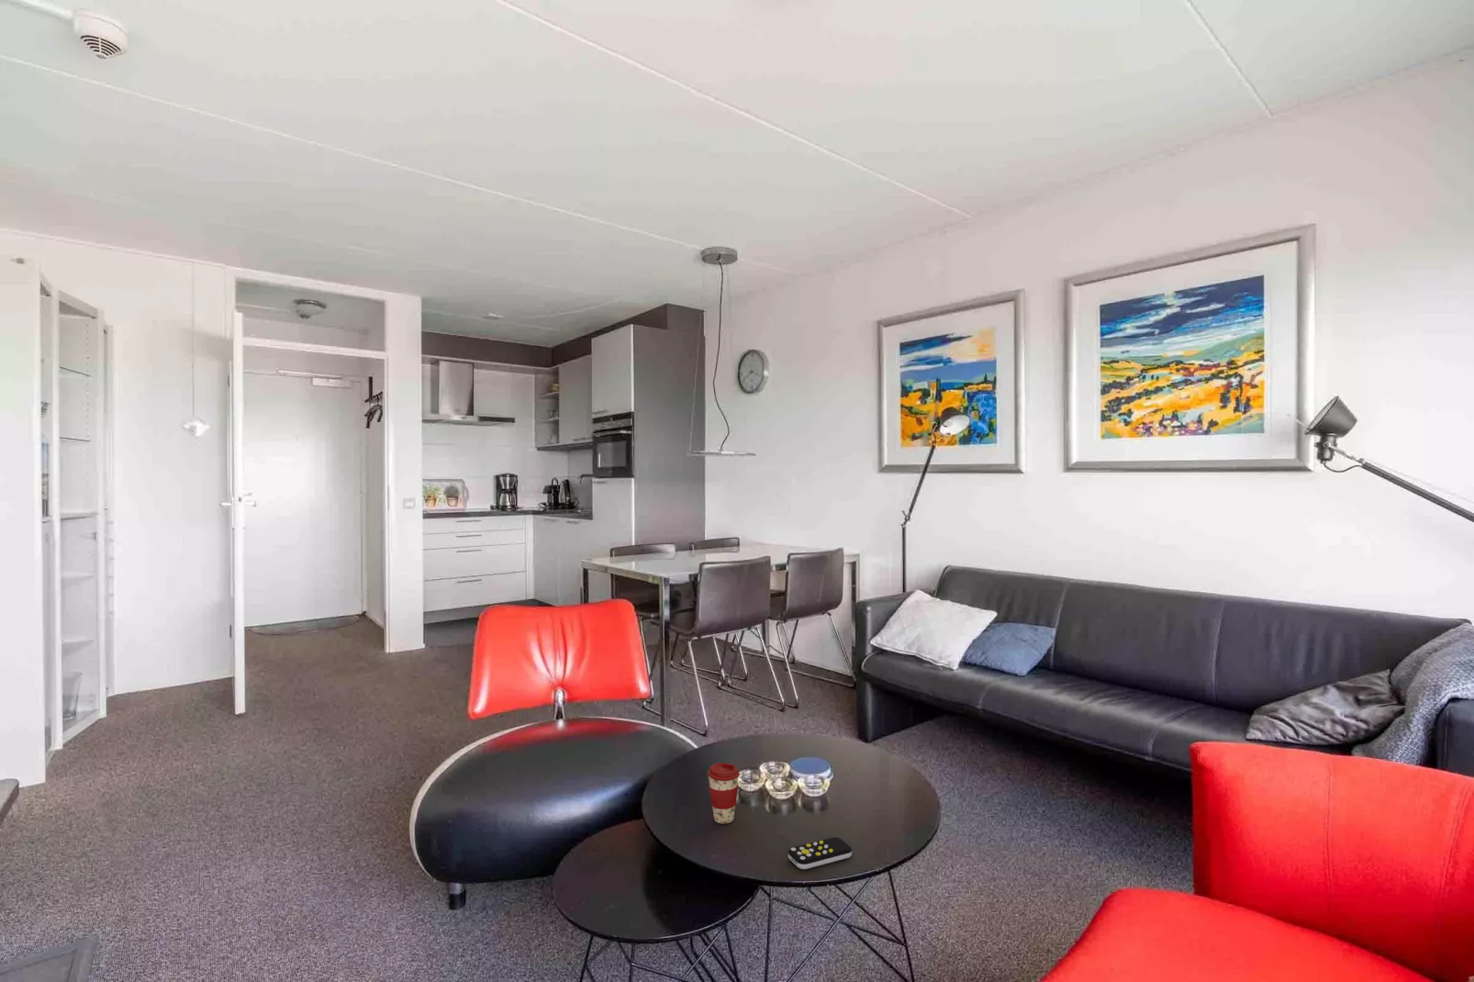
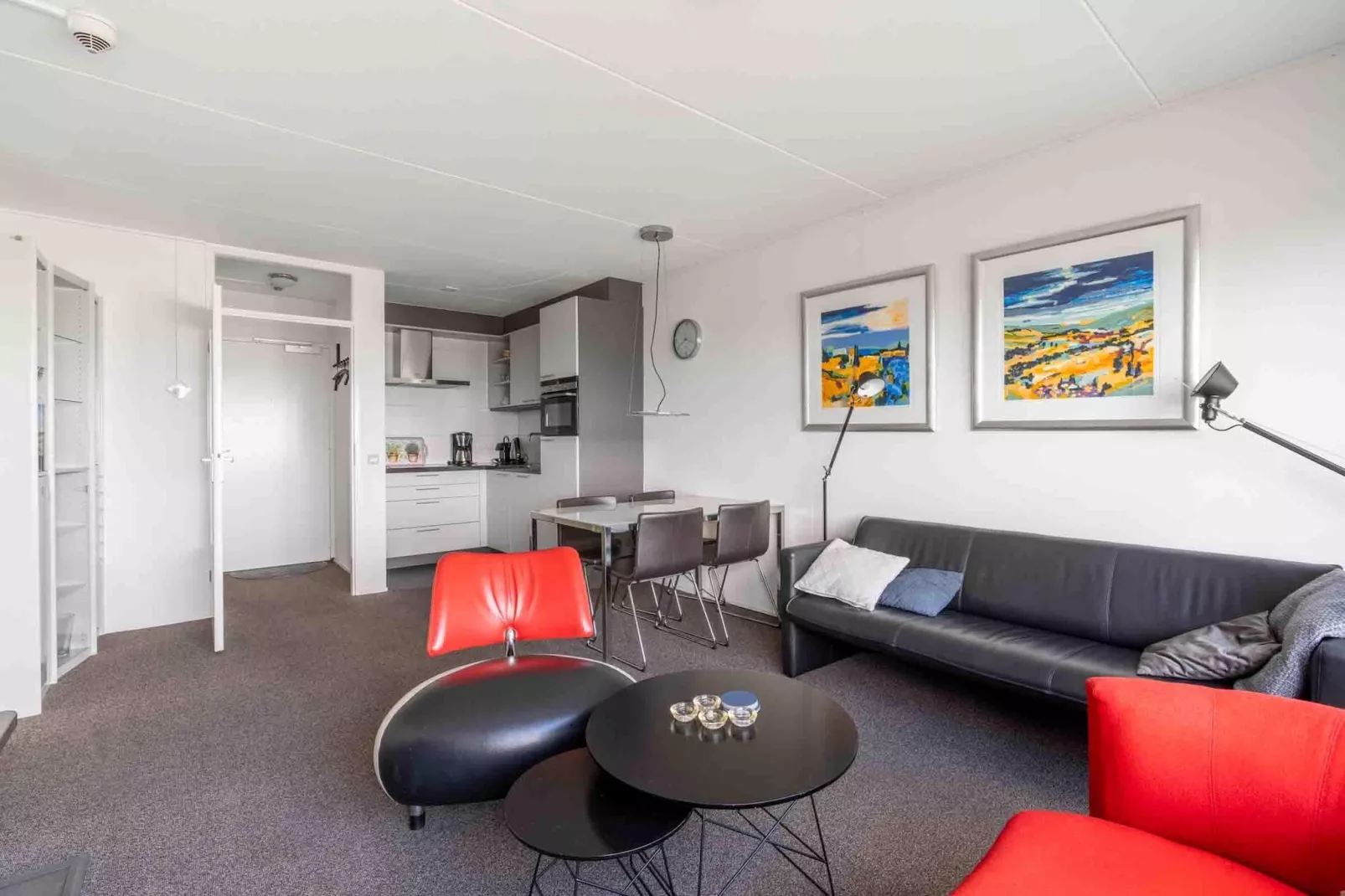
- remote control (820, 852)
- coffee cup (723, 792)
